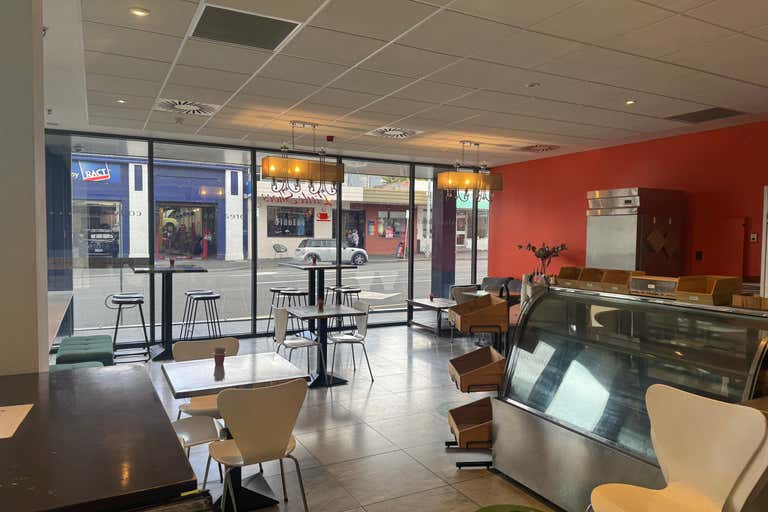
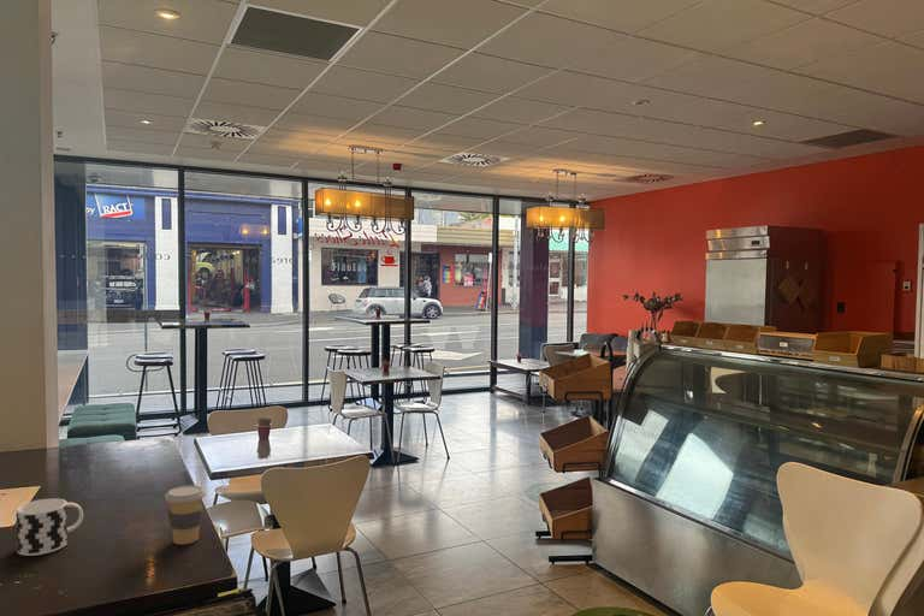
+ cup (51, 525)
+ coffee cup (185, 515)
